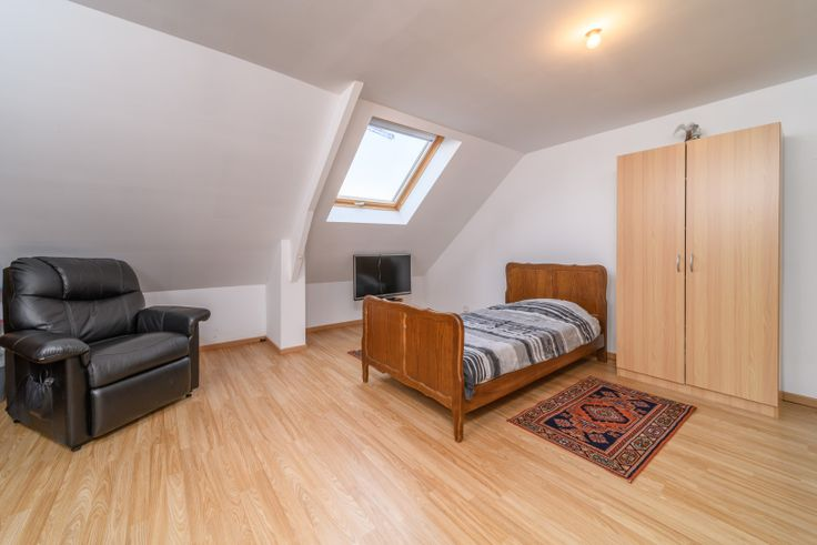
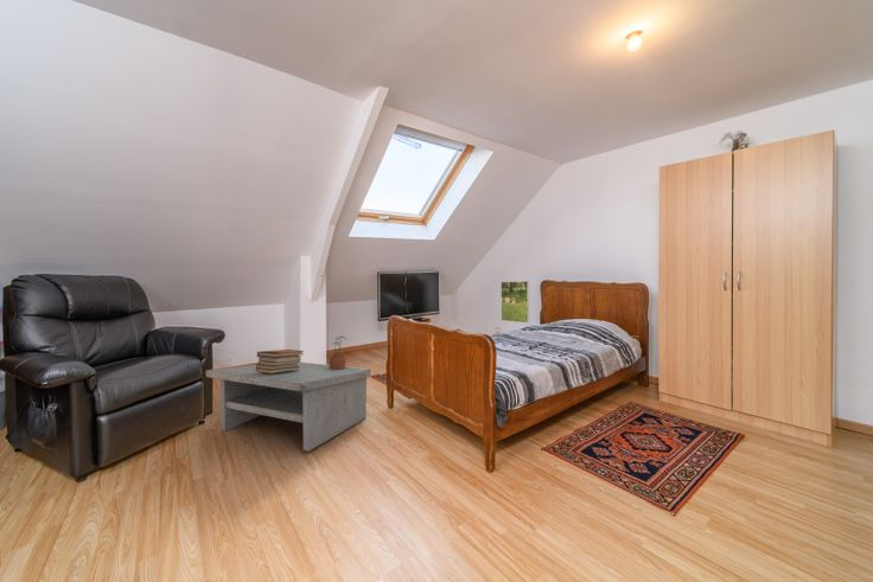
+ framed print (514, 301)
+ coffee table (293, 395)
+ potted plant (339, 346)
+ book stack (279, 362)
